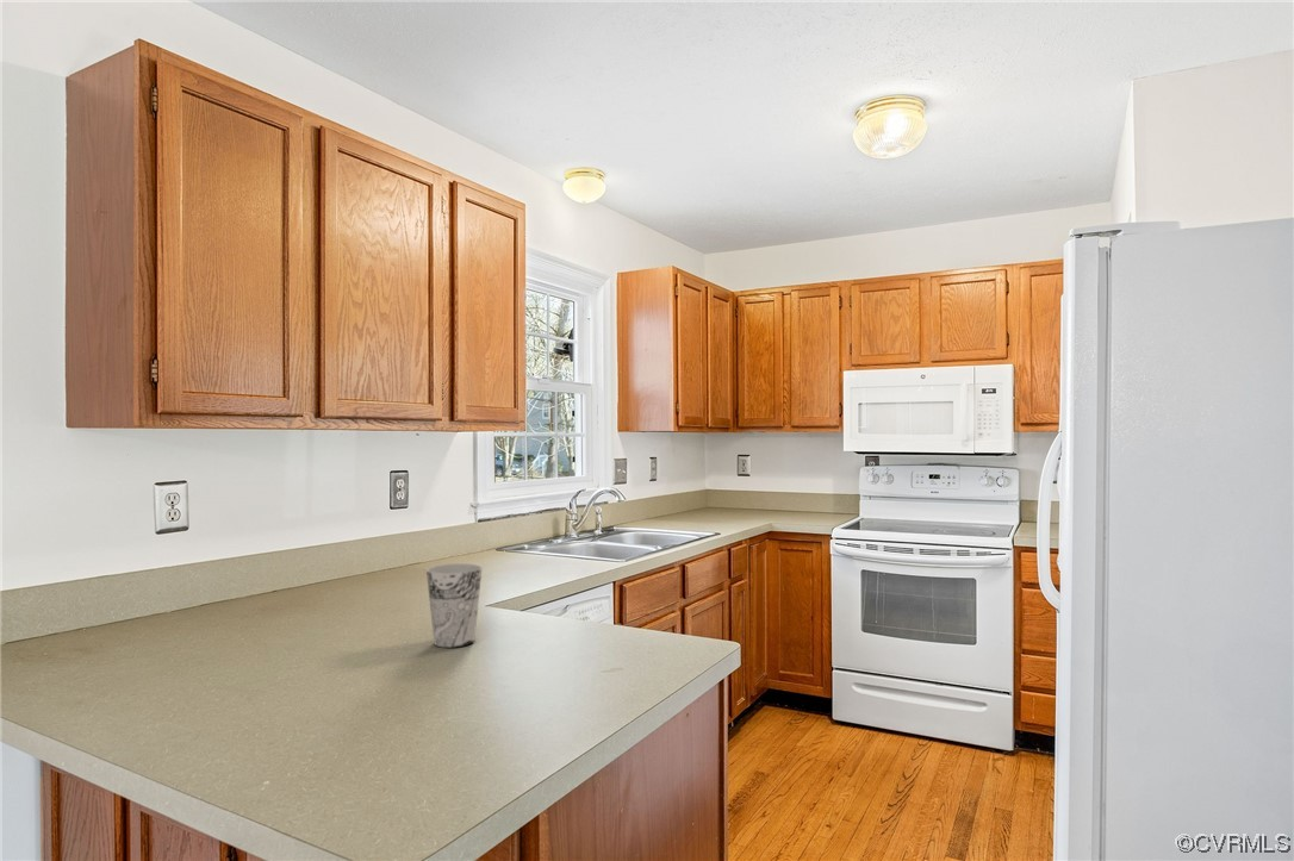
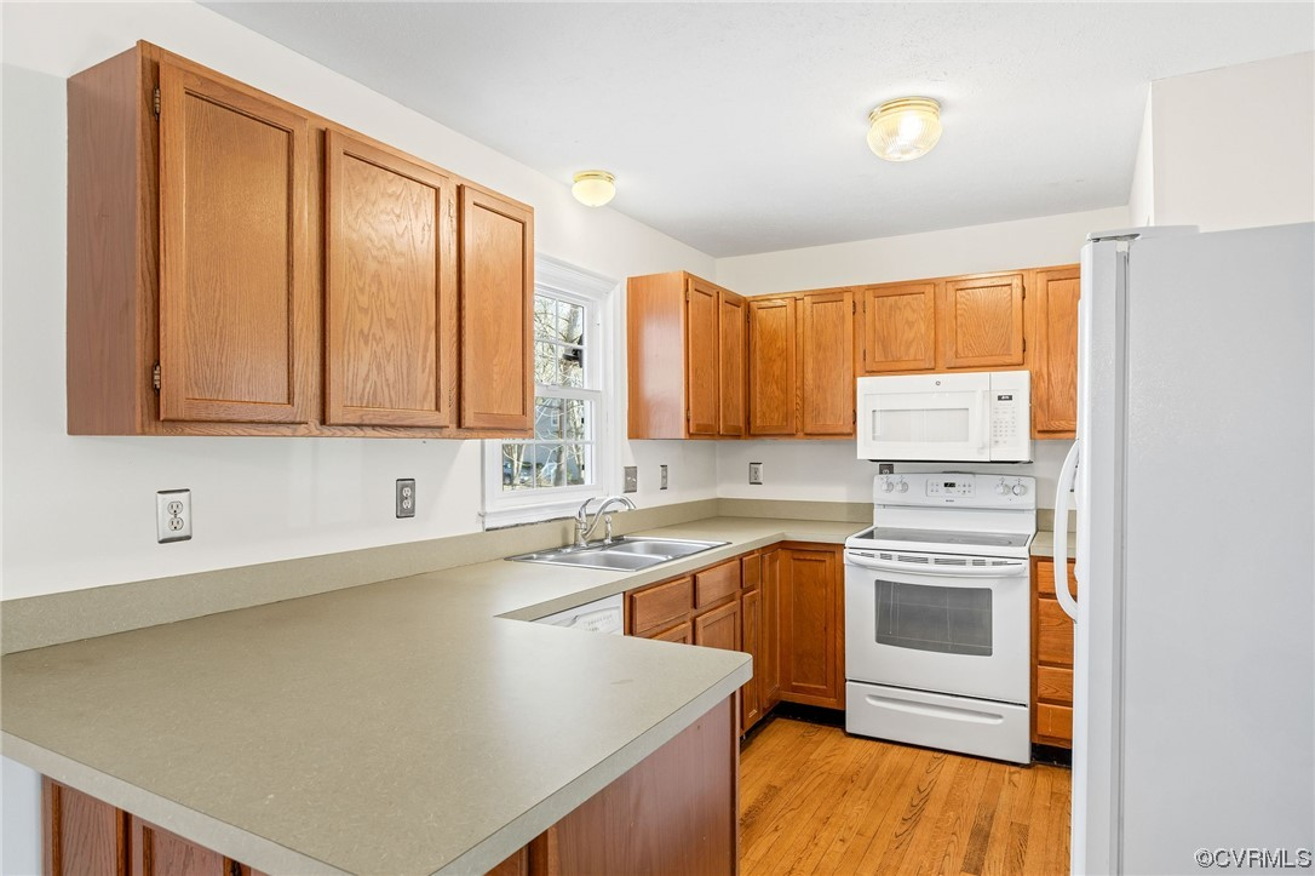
- cup (454, 605)
